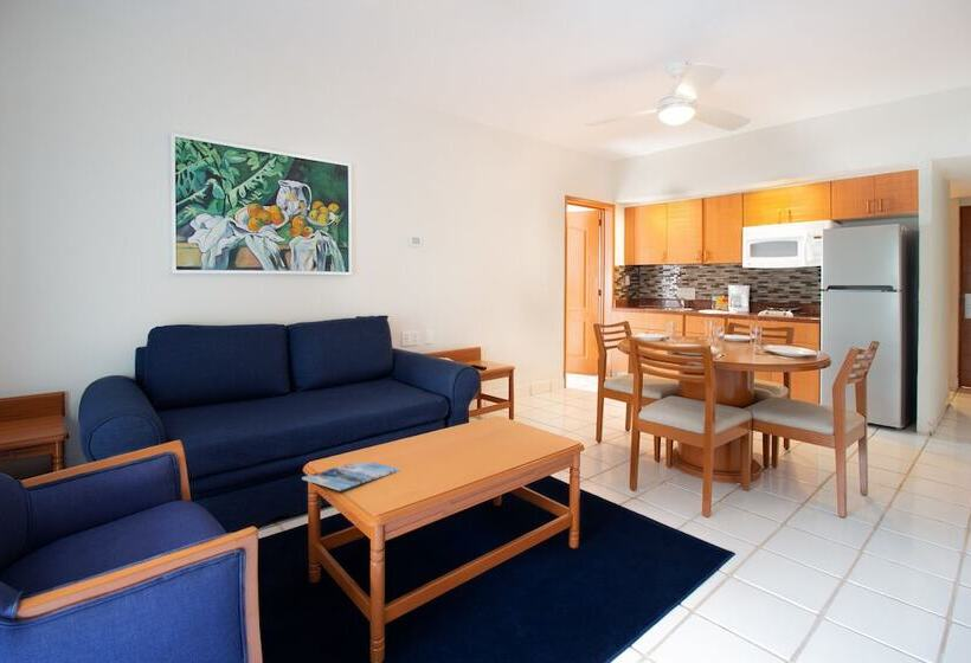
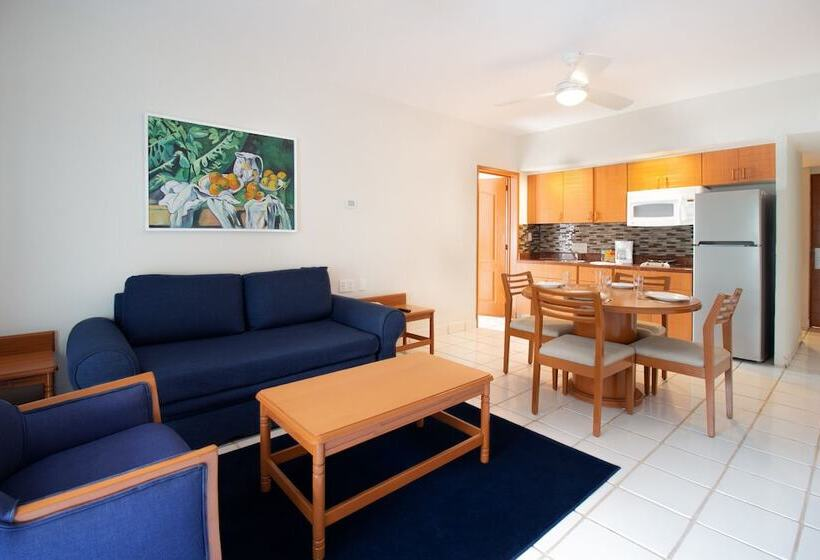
- magazine (352, 474)
